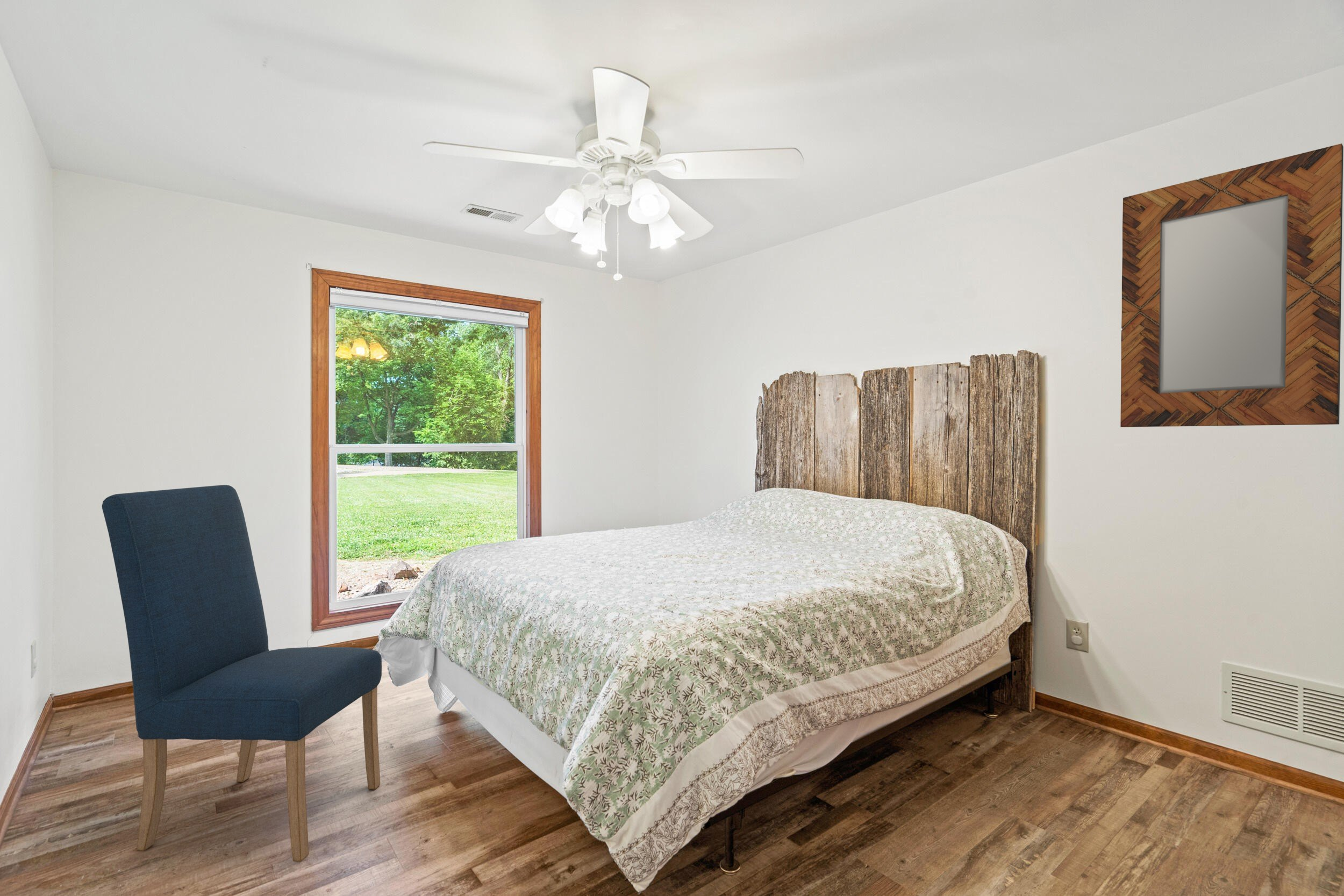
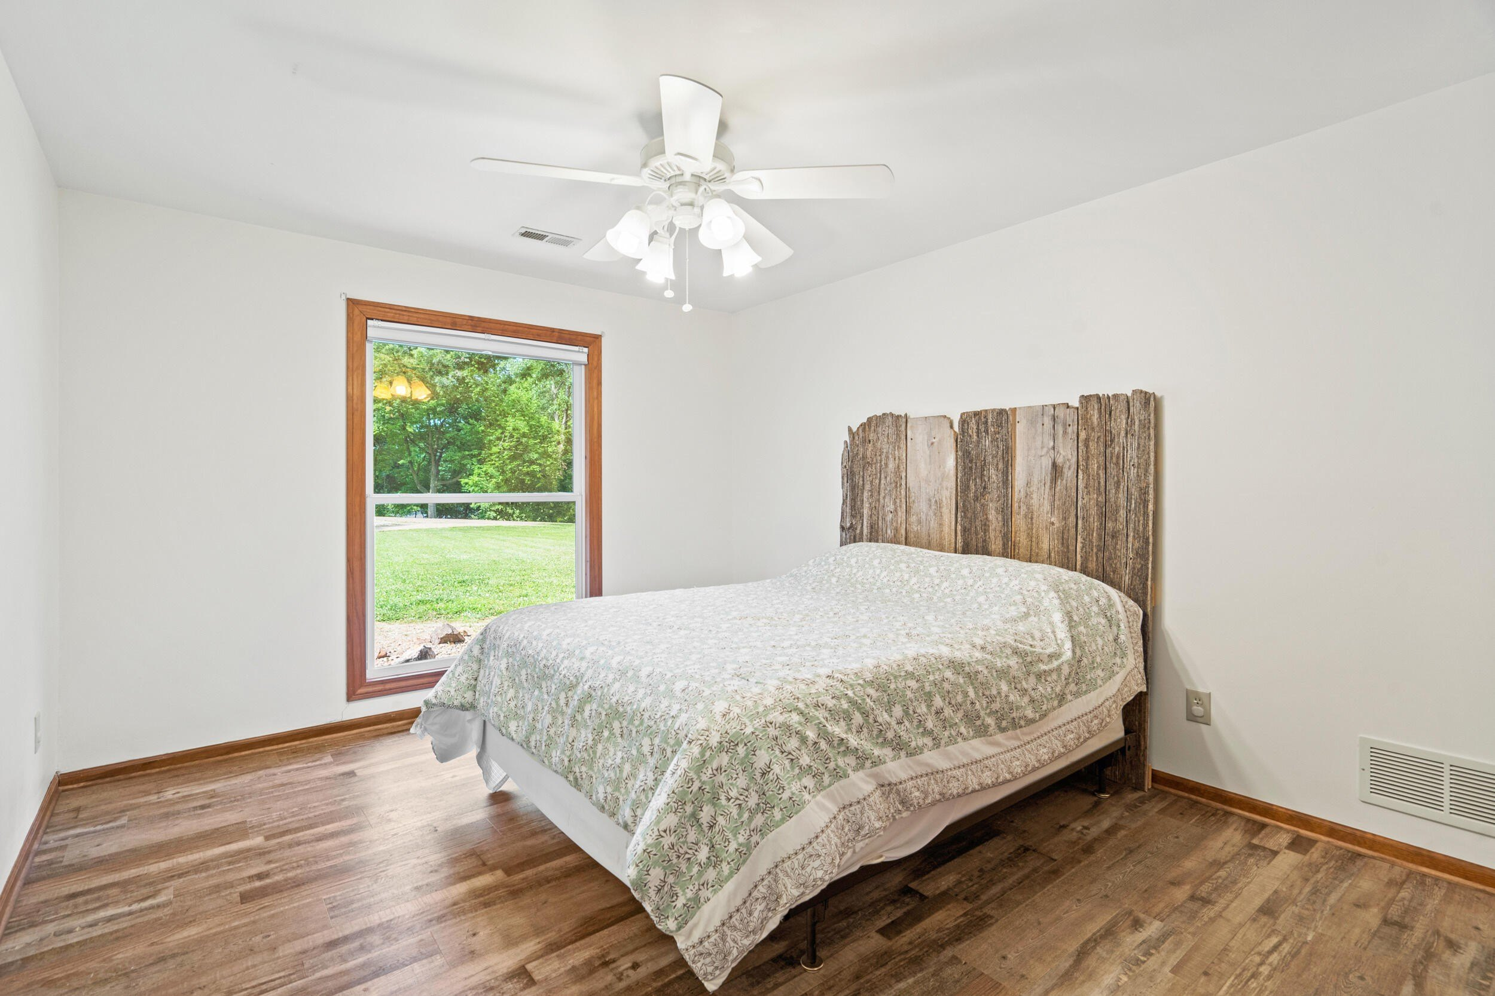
- home mirror (1220, 300)
- chair (254, 652)
